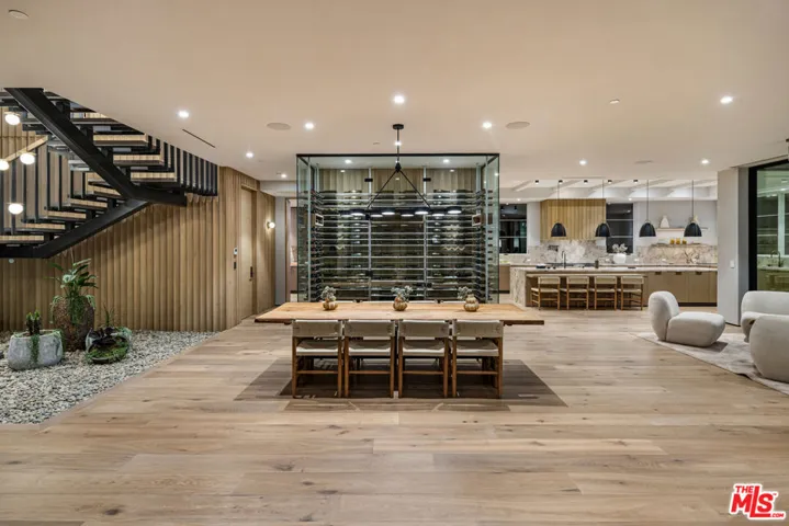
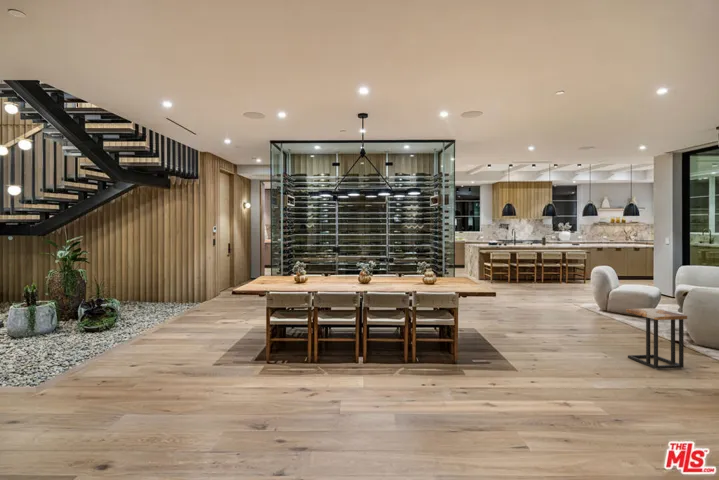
+ side table (655, 337)
